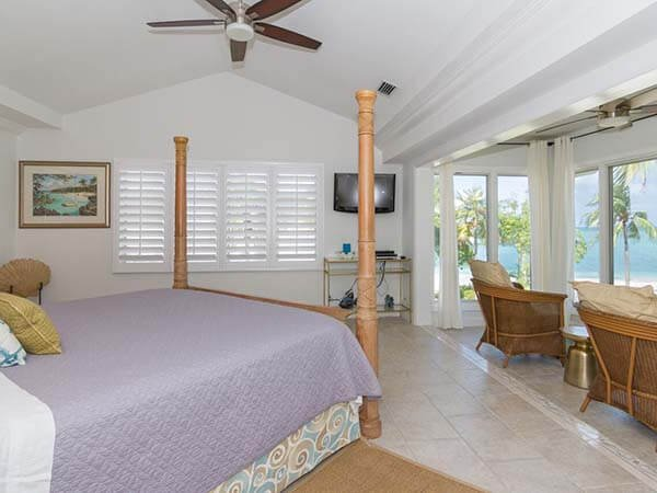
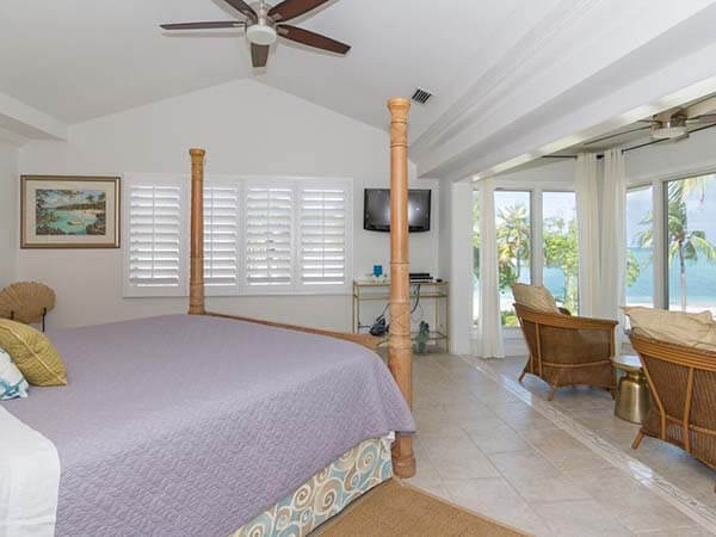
+ potted plant (420, 341)
